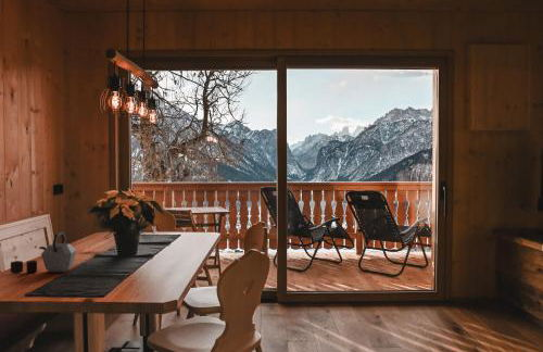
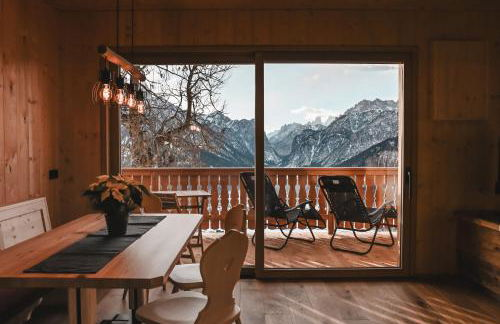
- kettle (42, 252)
